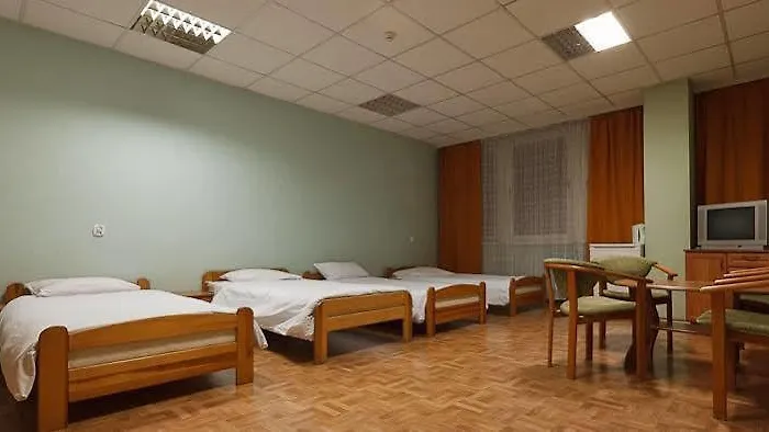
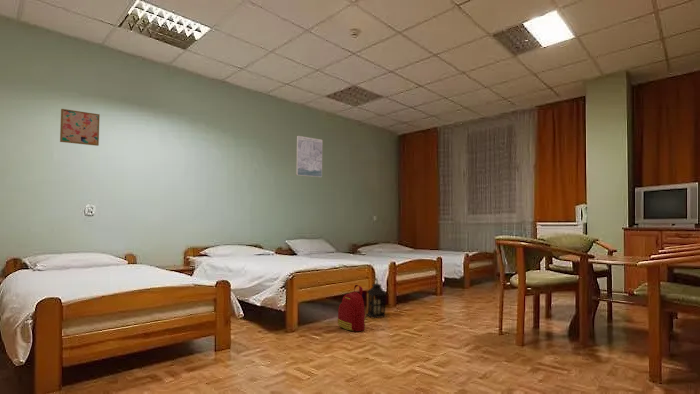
+ backpack (351, 306)
+ lantern (376, 296)
+ wall art (80, 127)
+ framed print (309, 157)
